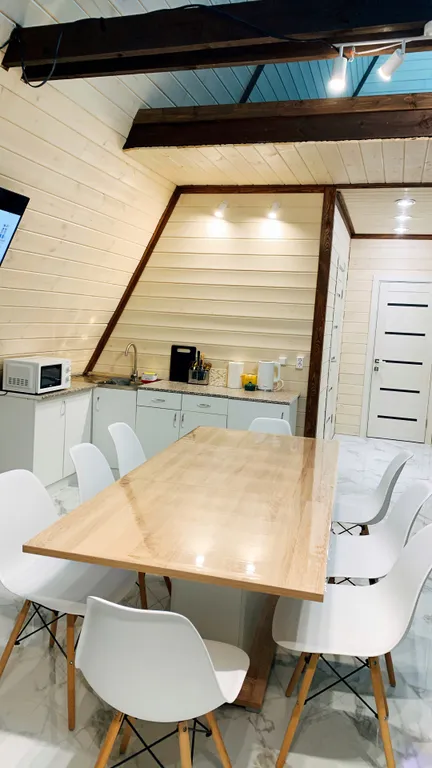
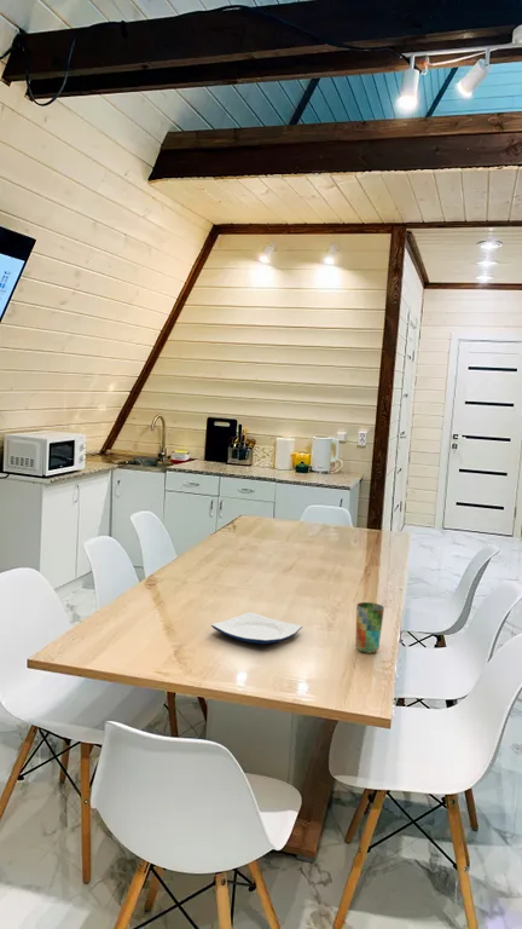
+ cup (369, 628)
+ plate (256, 629)
